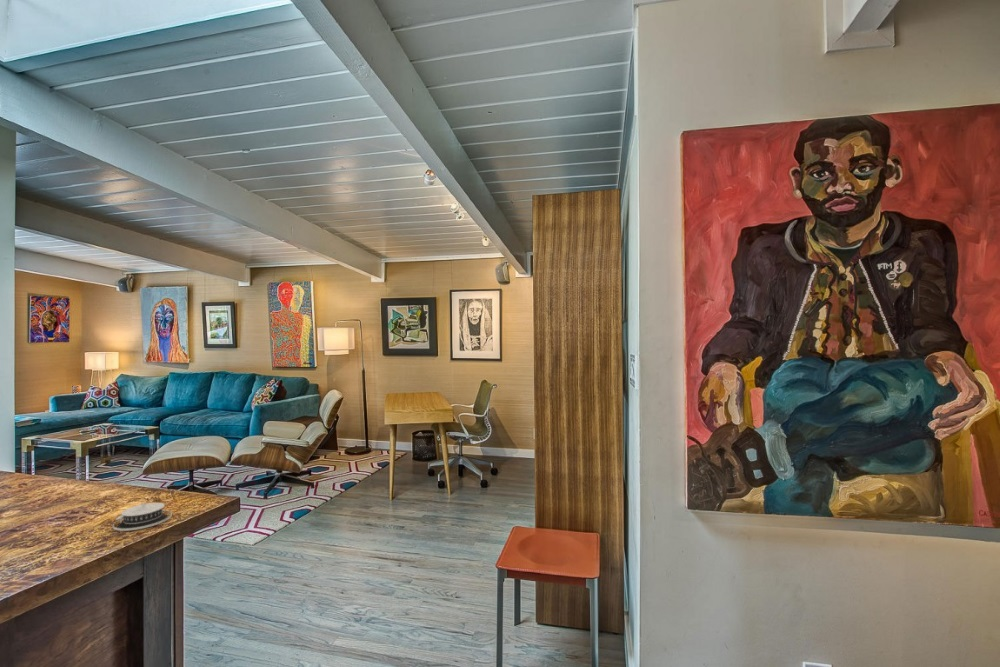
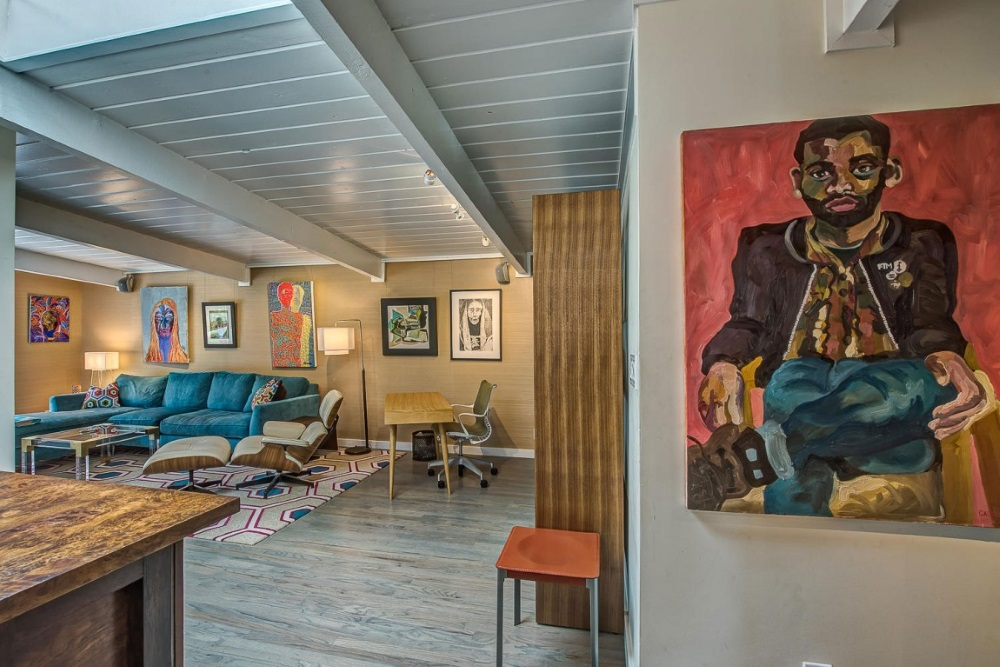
- architectural model (143, 510)
